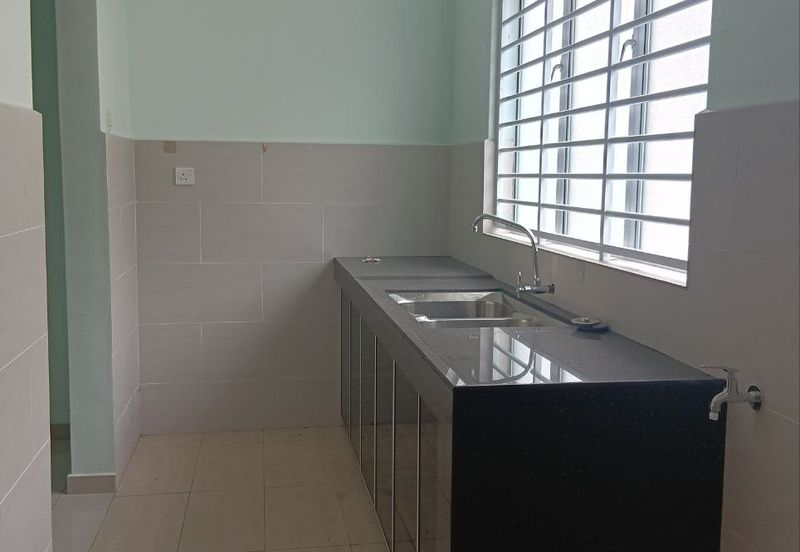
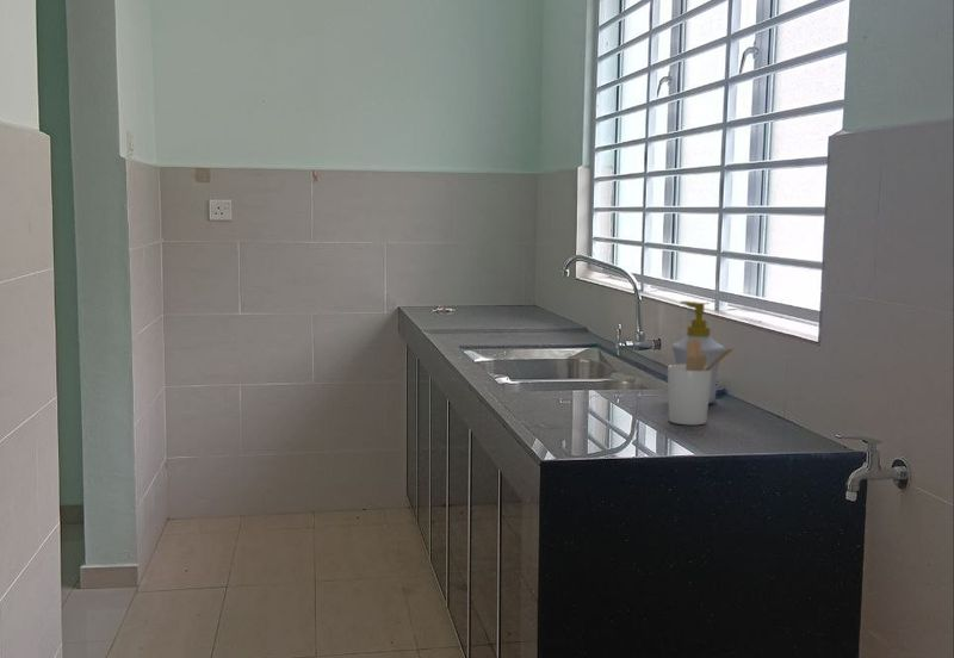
+ soap bottle (701, 352)
+ utensil holder (700, 381)
